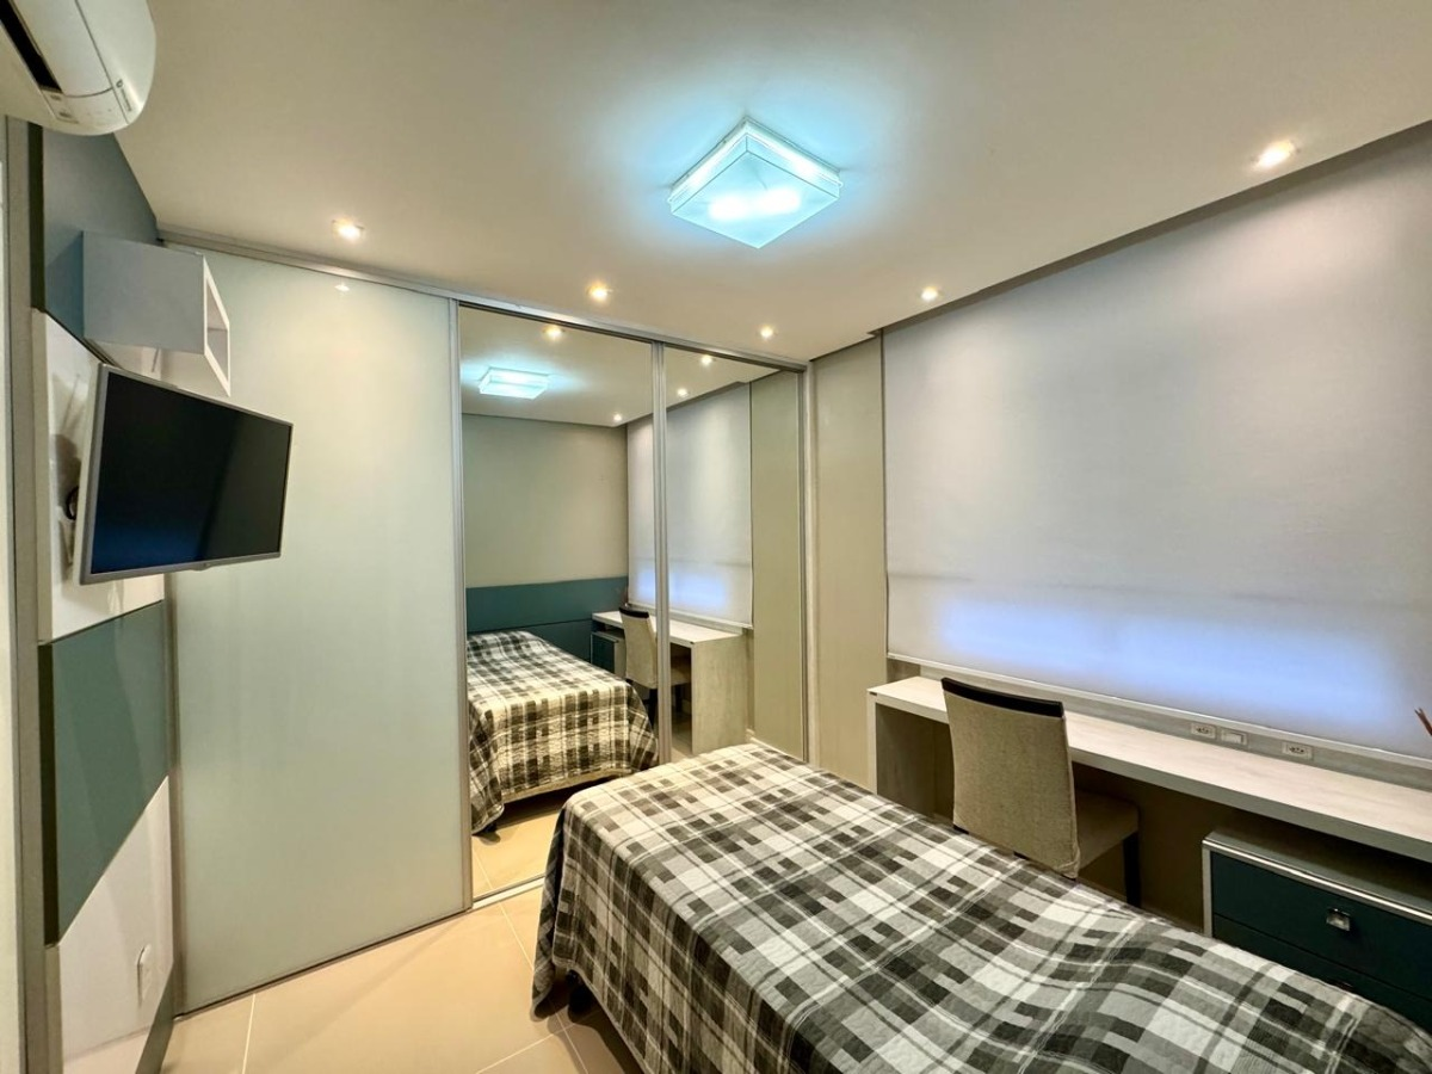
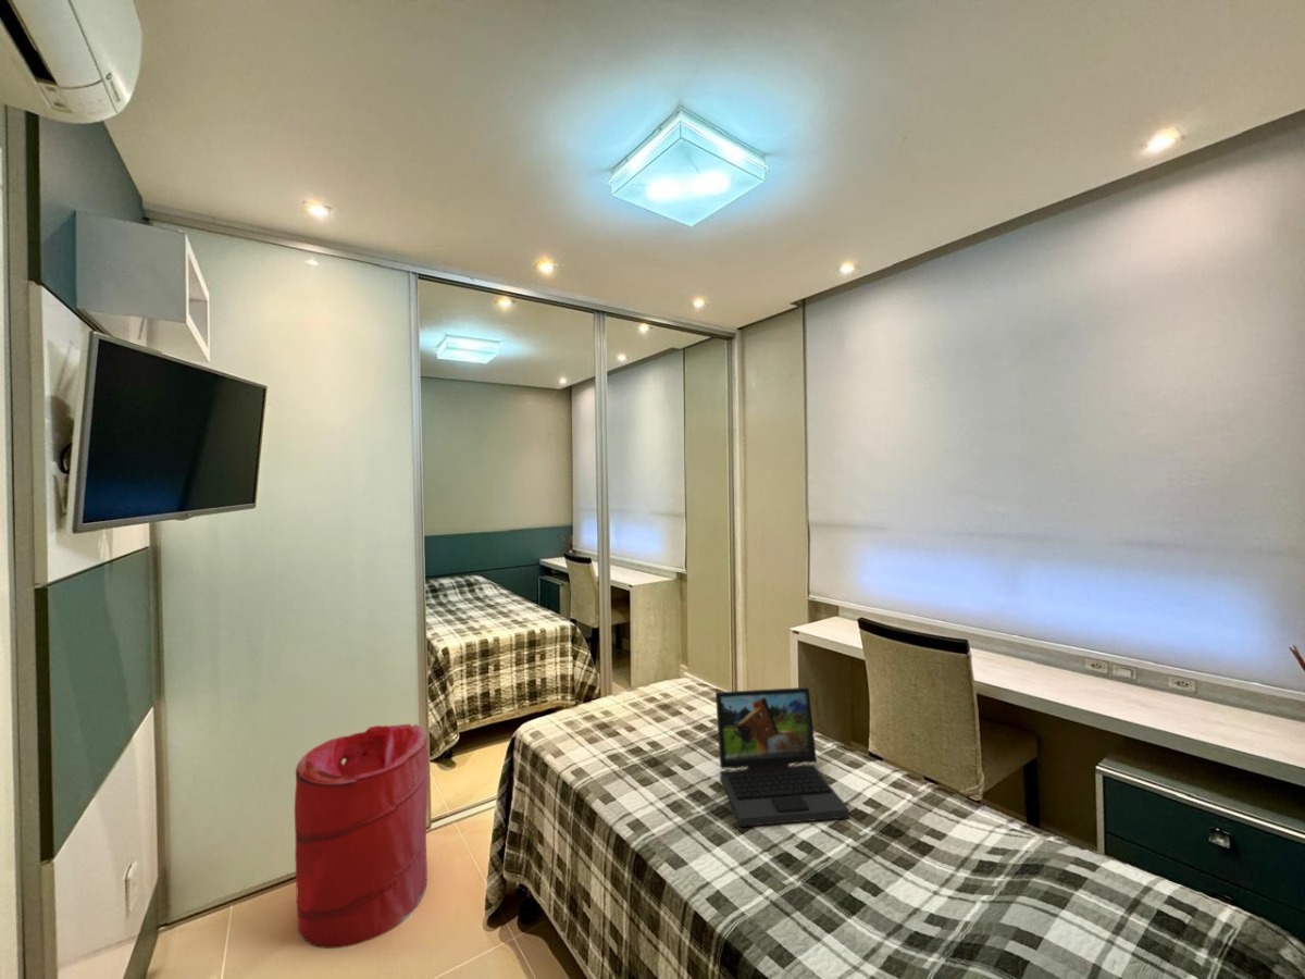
+ laundry hamper (365, 819)
+ laptop (776, 747)
